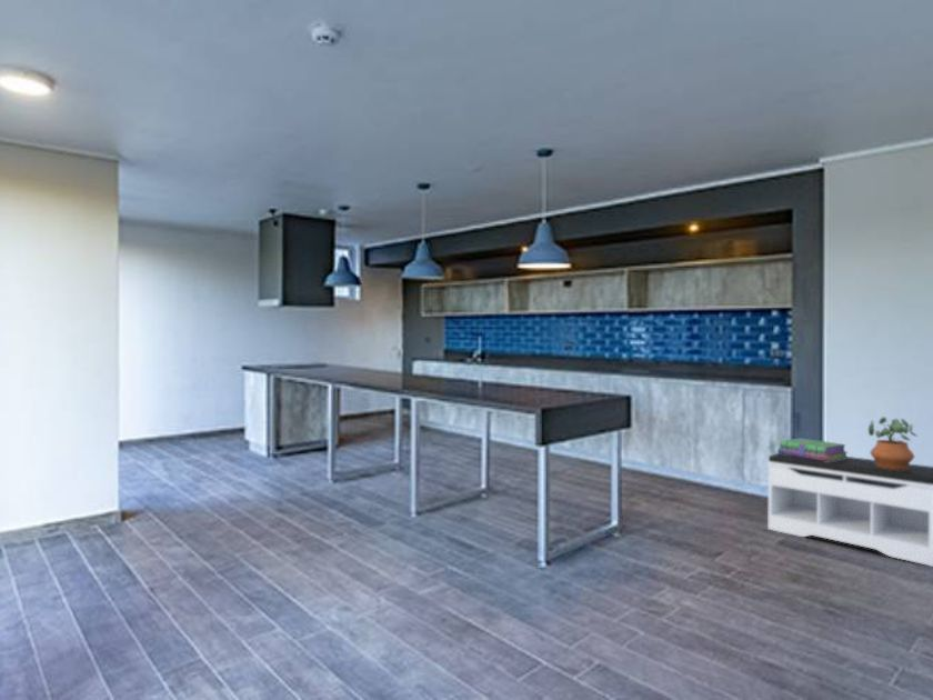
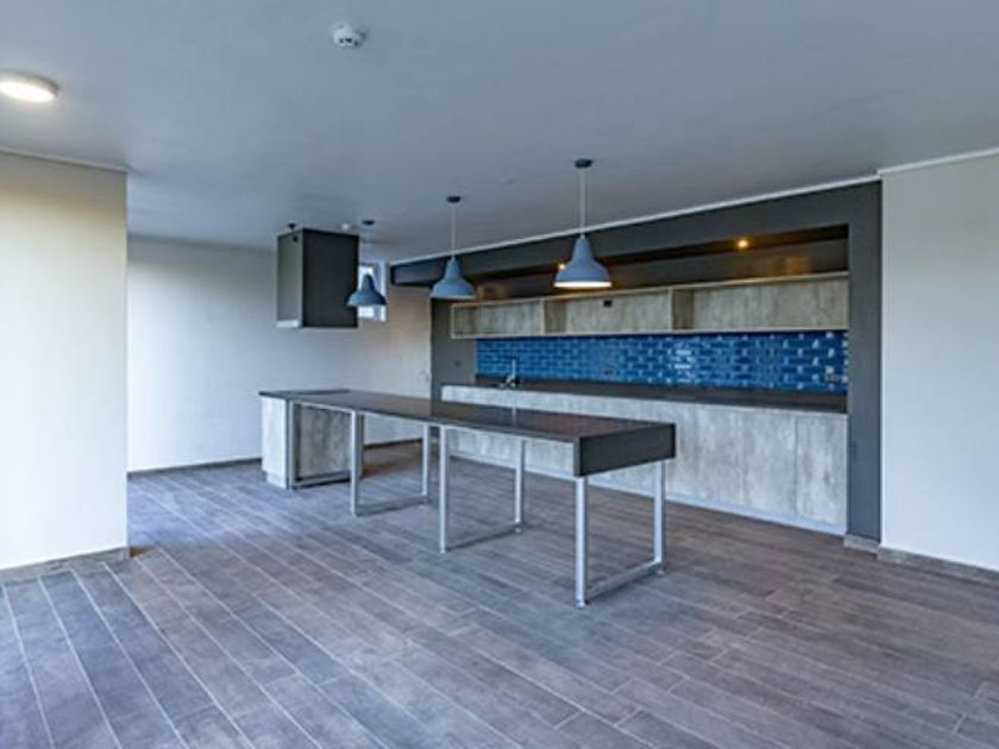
- potted plant (893, 441)
- bench (853, 500)
- stack of books (812, 449)
